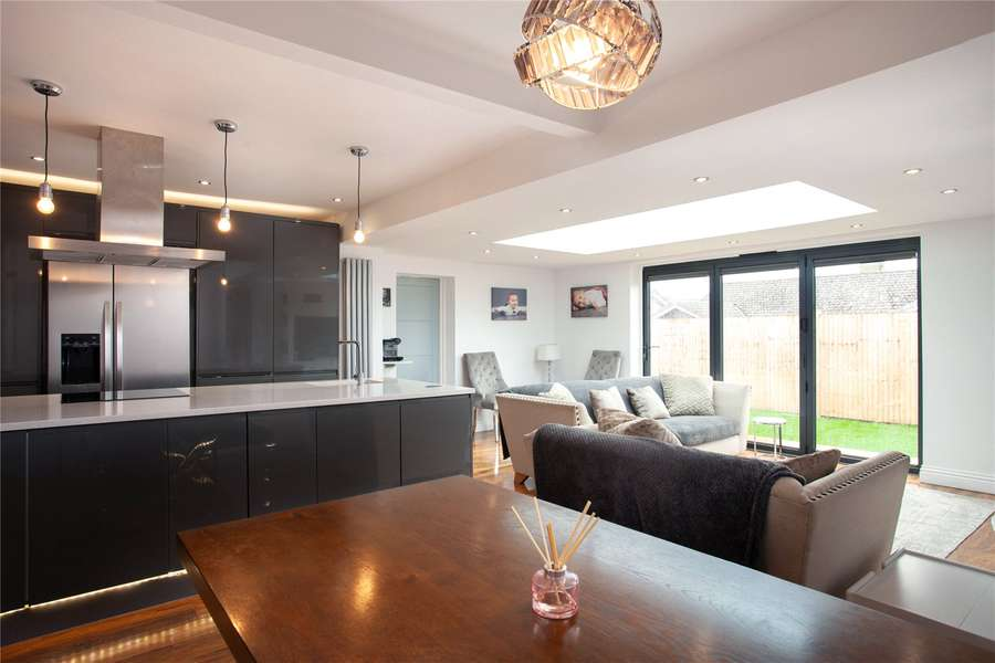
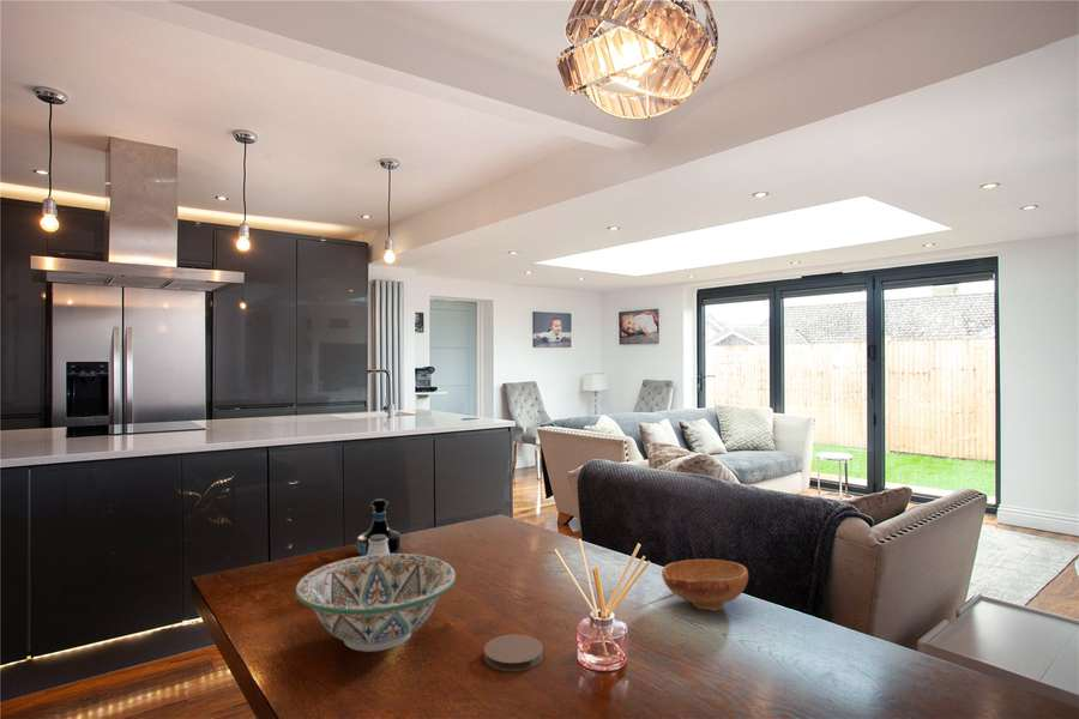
+ saltshaker (378, 554)
+ decorative bowl (378, 606)
+ tequila bottle (379, 525)
+ coaster (513, 652)
+ bowl (704, 584)
